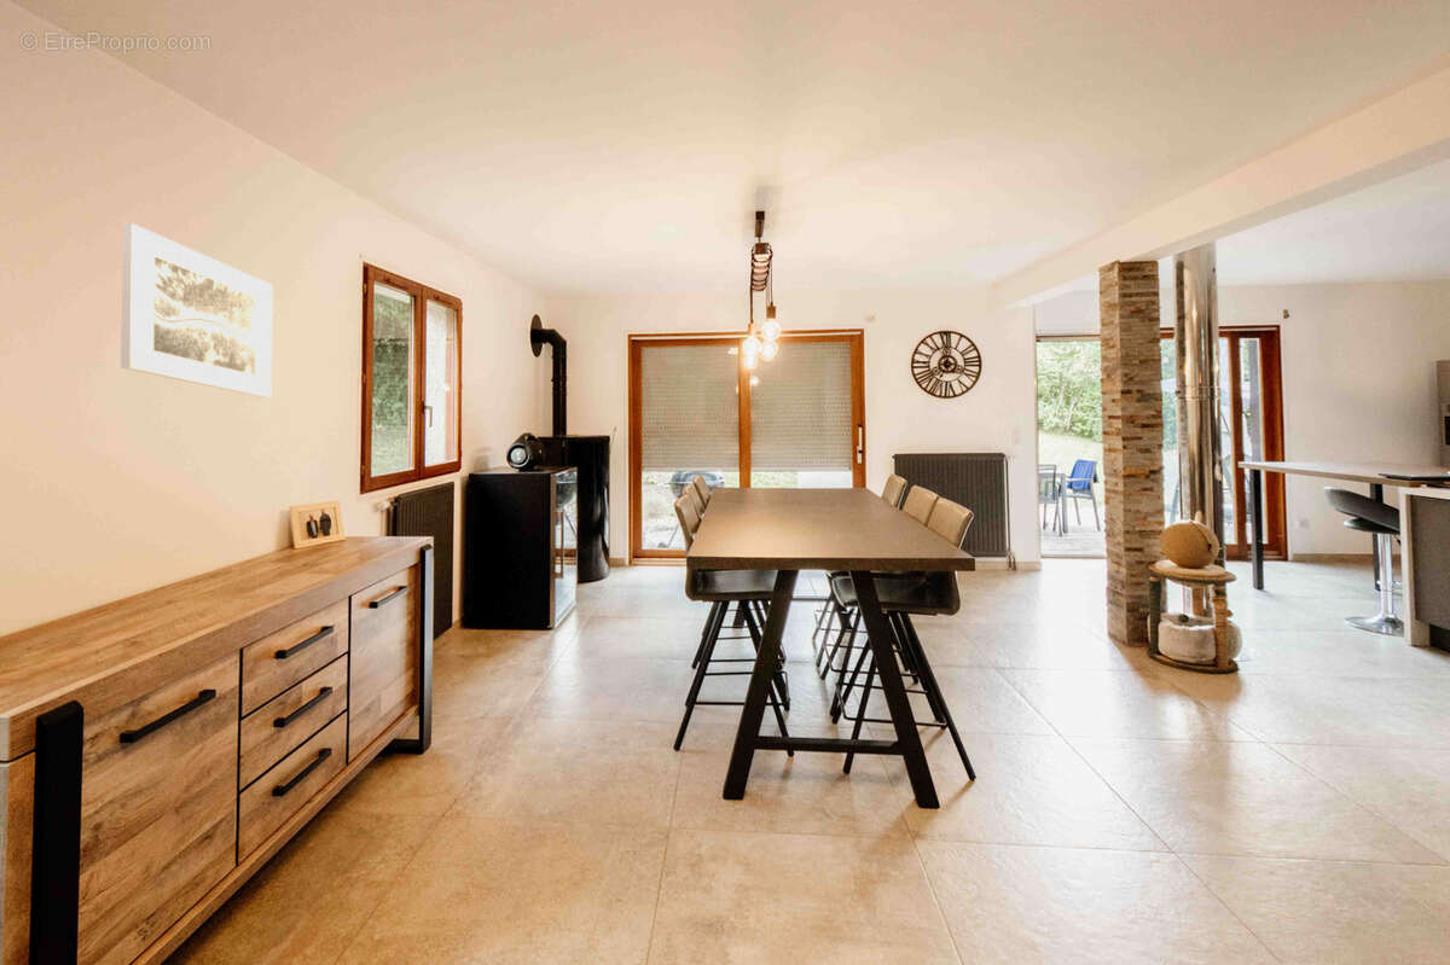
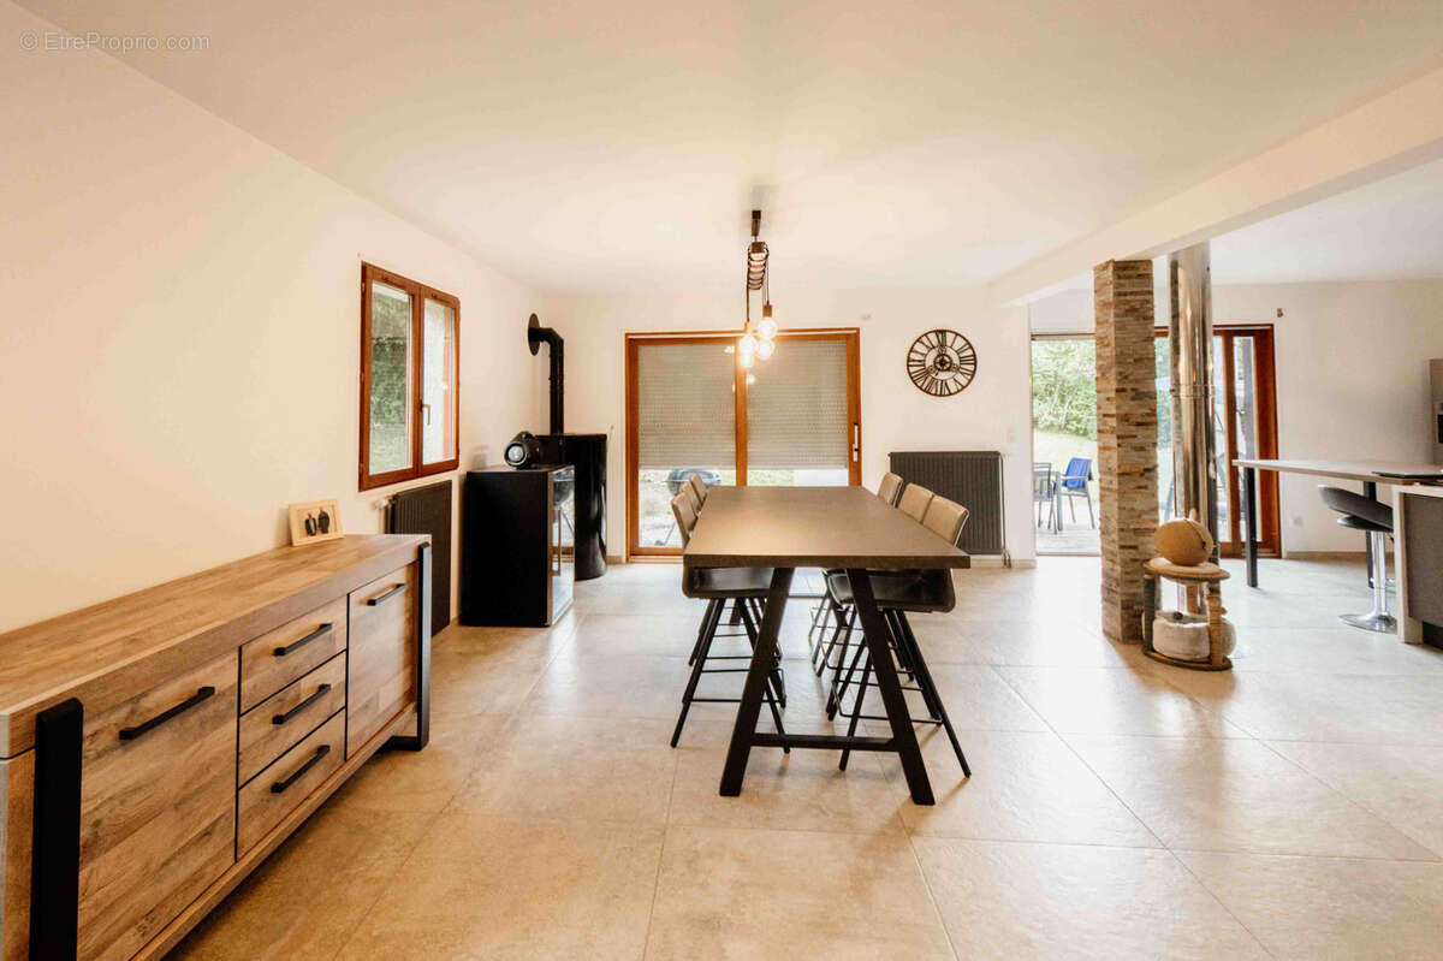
- wall art (205, 320)
